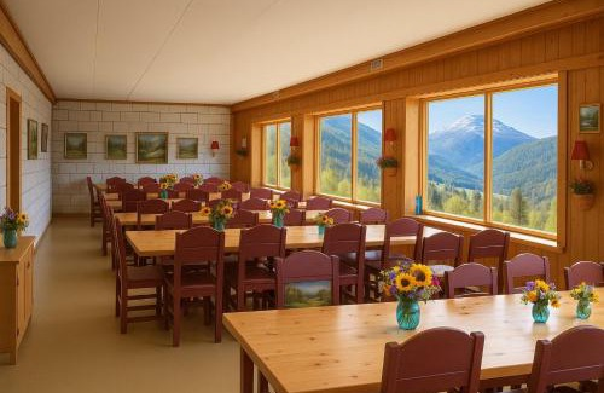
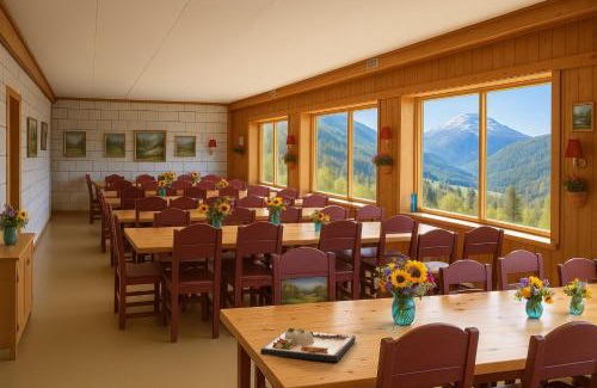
+ dinner plate (309, 338)
